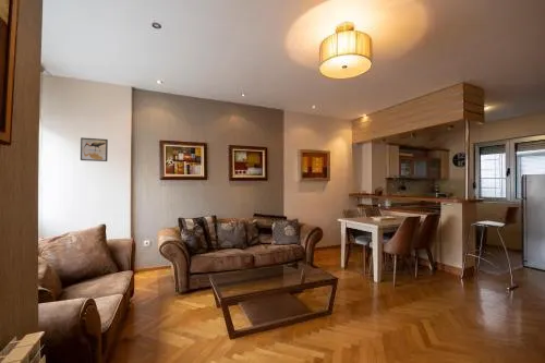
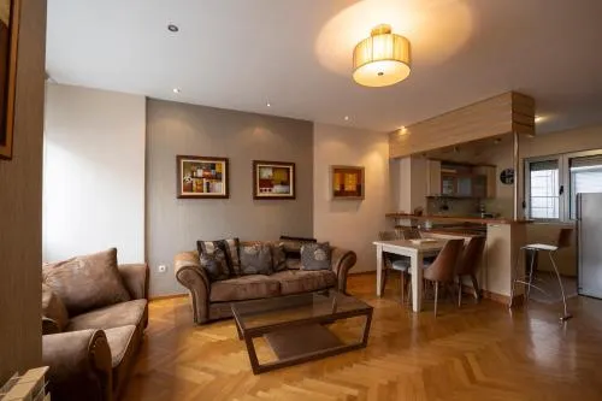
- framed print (94, 149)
